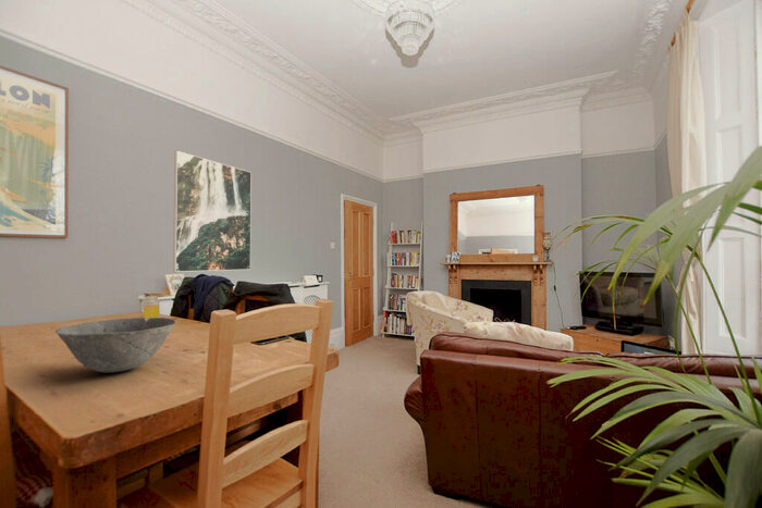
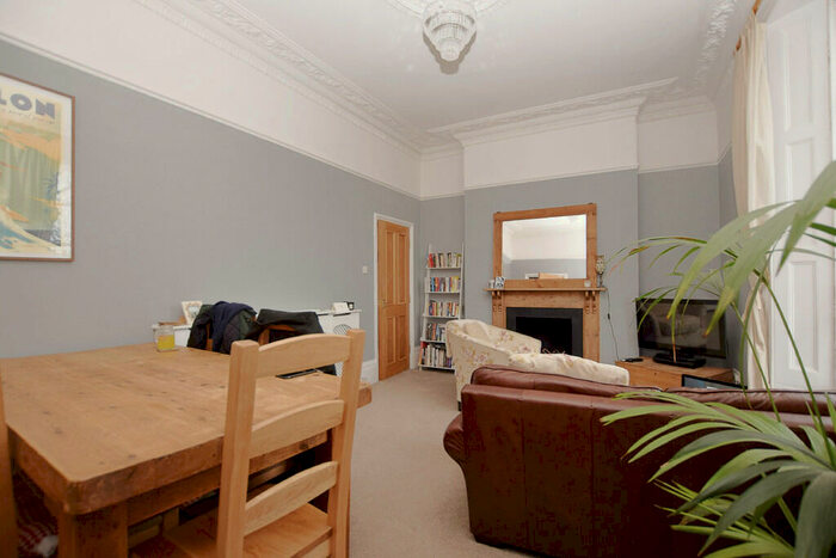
- bowl (120, 347)
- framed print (217, 216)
